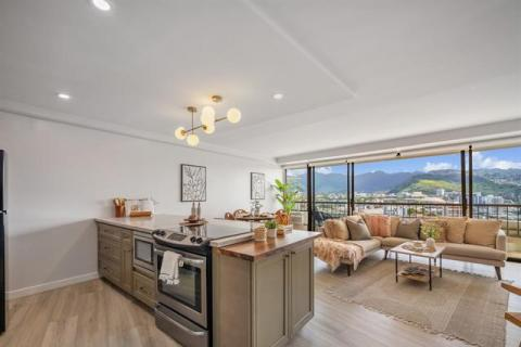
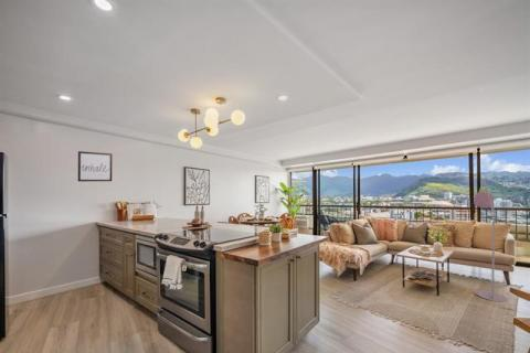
+ floor lamp (492, 239)
+ wall art (95, 167)
